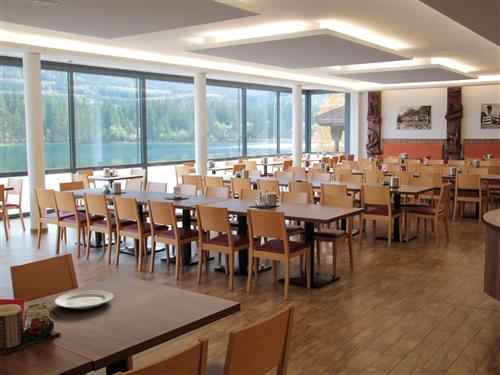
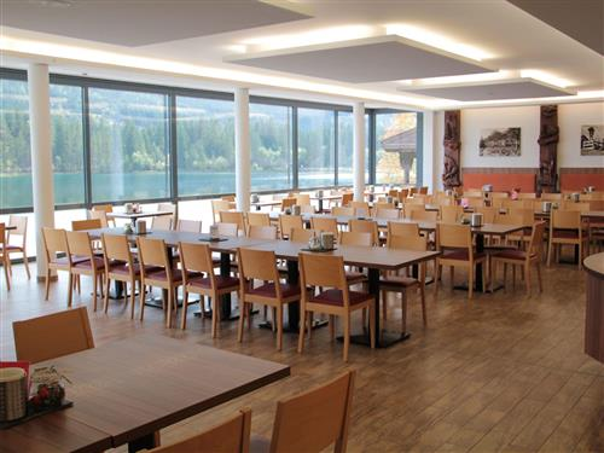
- chinaware (84, 300)
